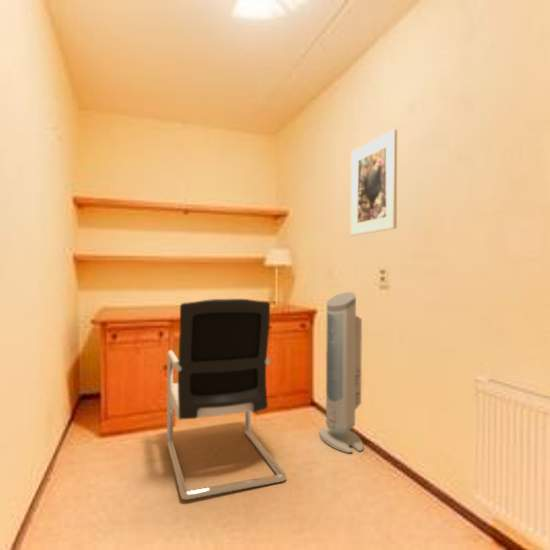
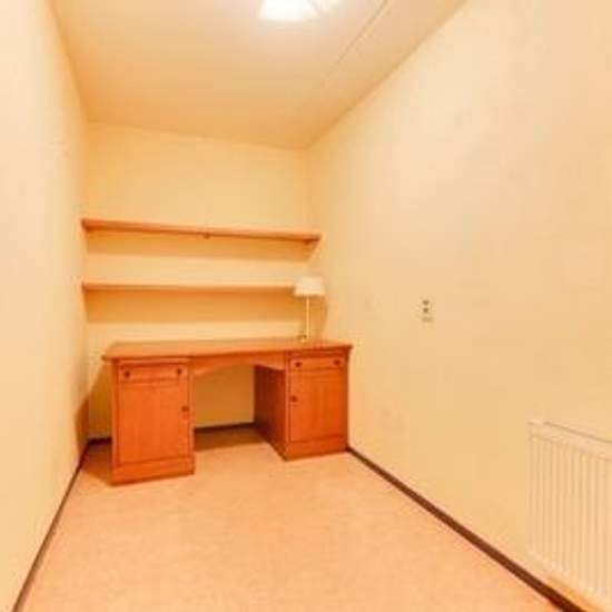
- office chair (219, 377)
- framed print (371, 186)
- air purifier (340, 366)
